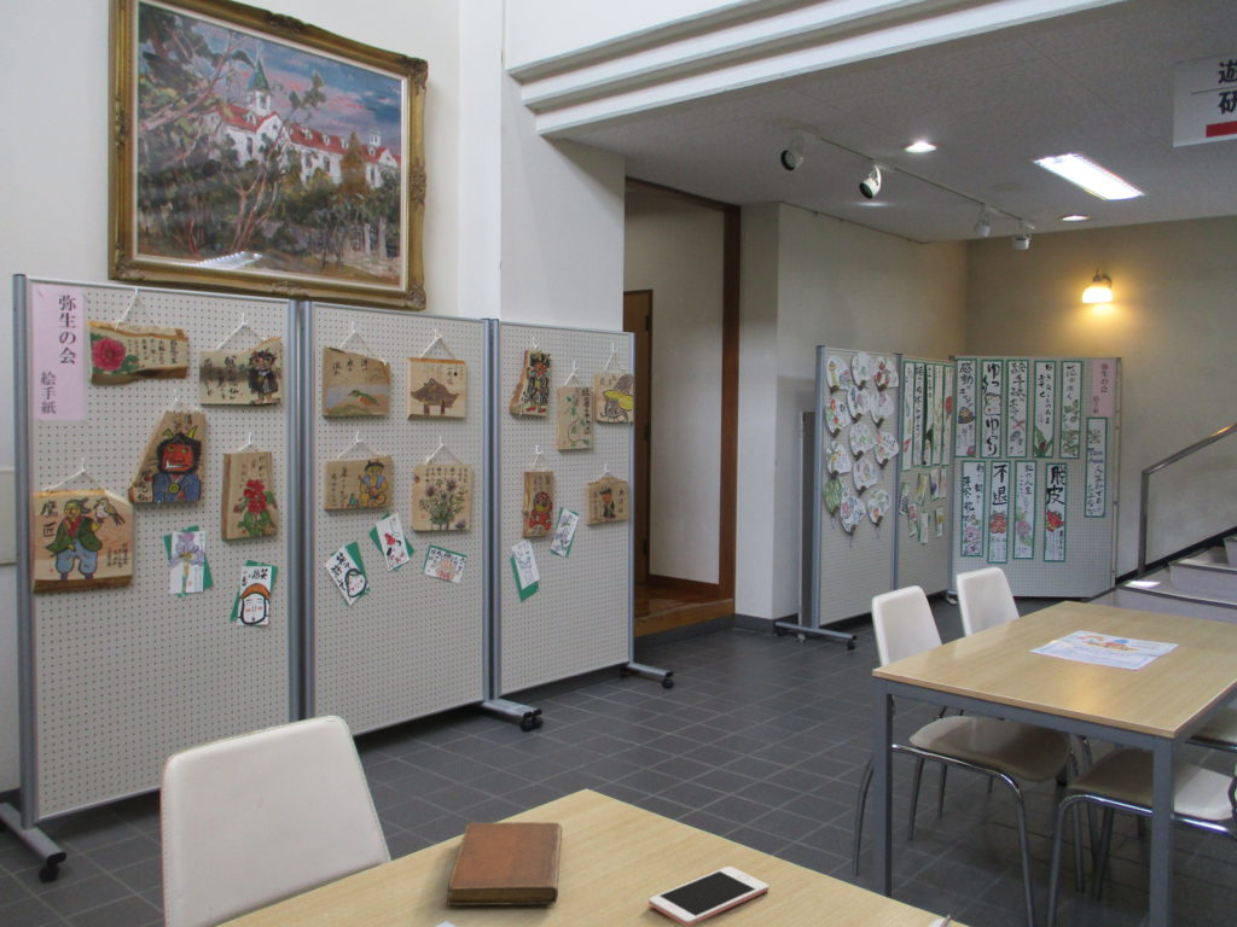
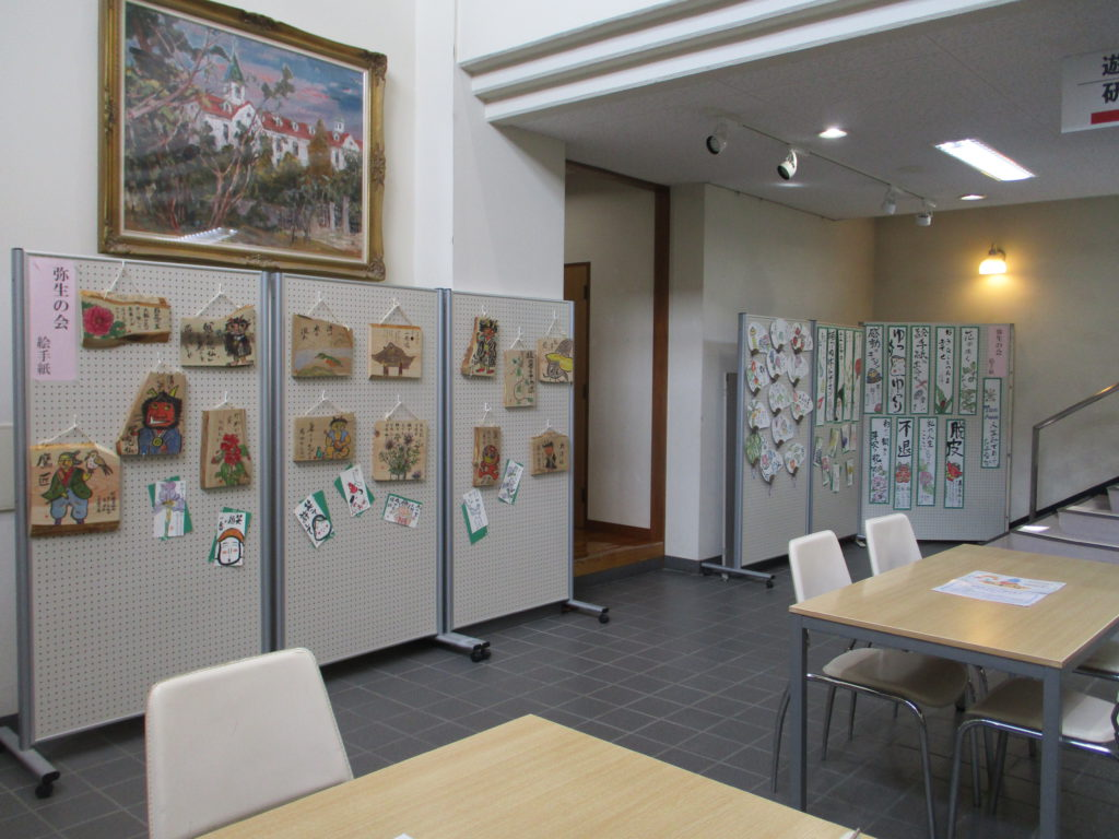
- notebook (509, 859)
- cell phone (709, 894)
